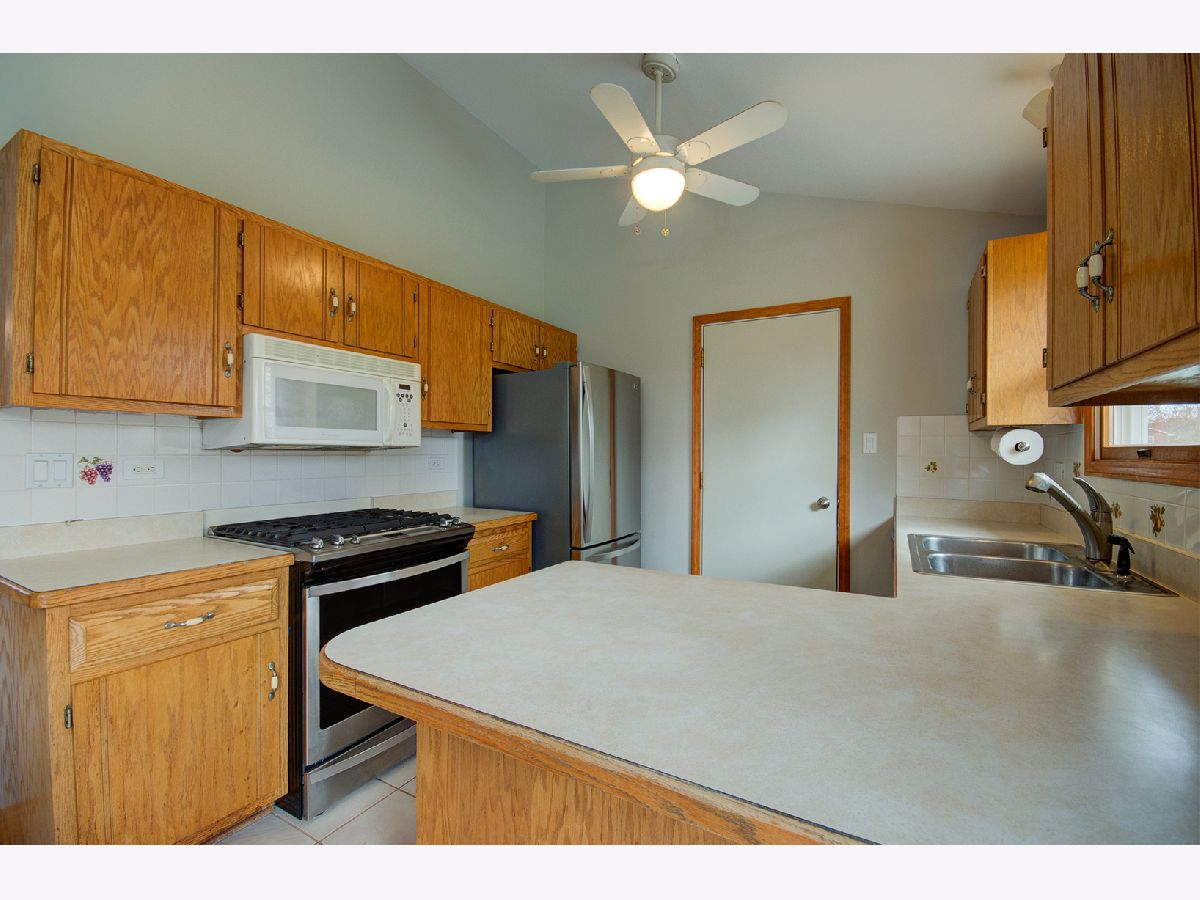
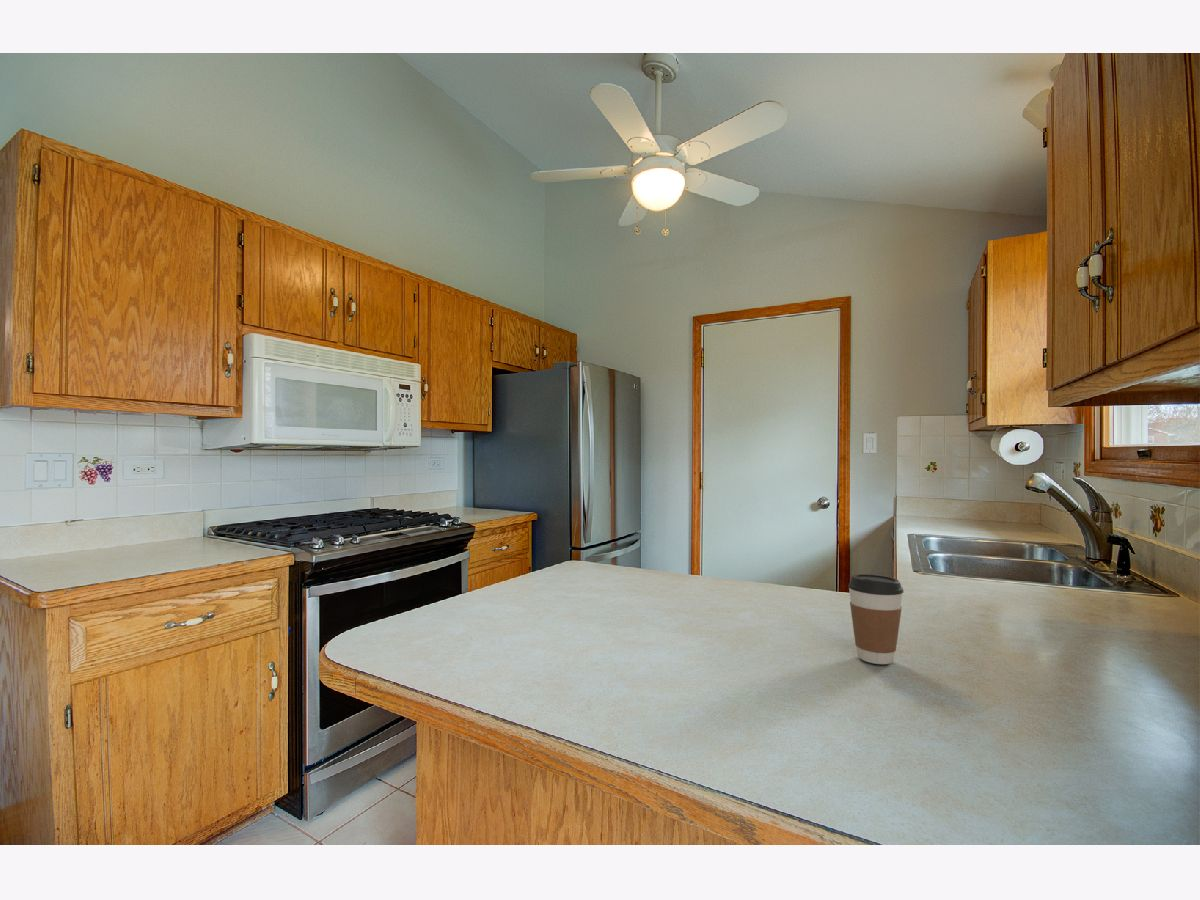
+ coffee cup (875, 618)
